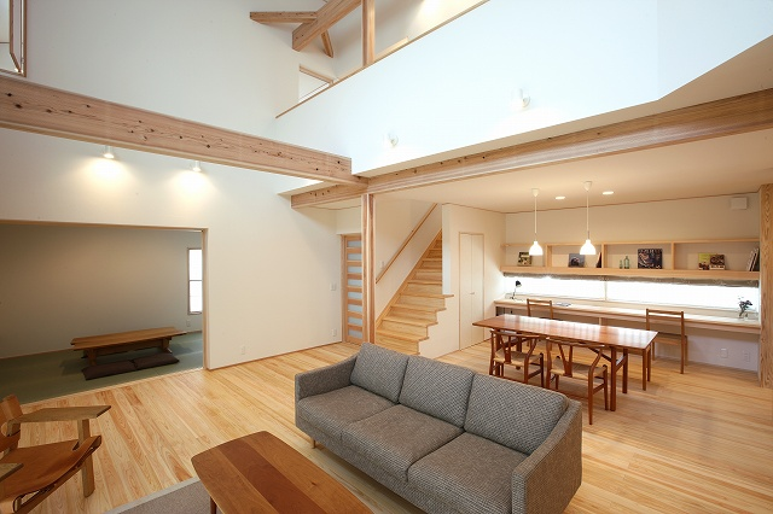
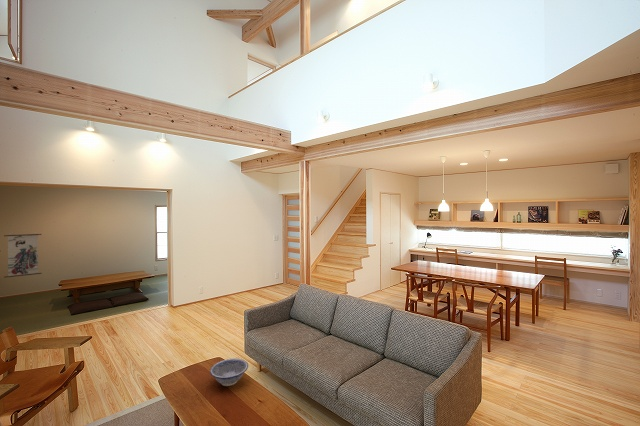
+ wall scroll (23, 252)
+ decorative bowl (229, 374)
